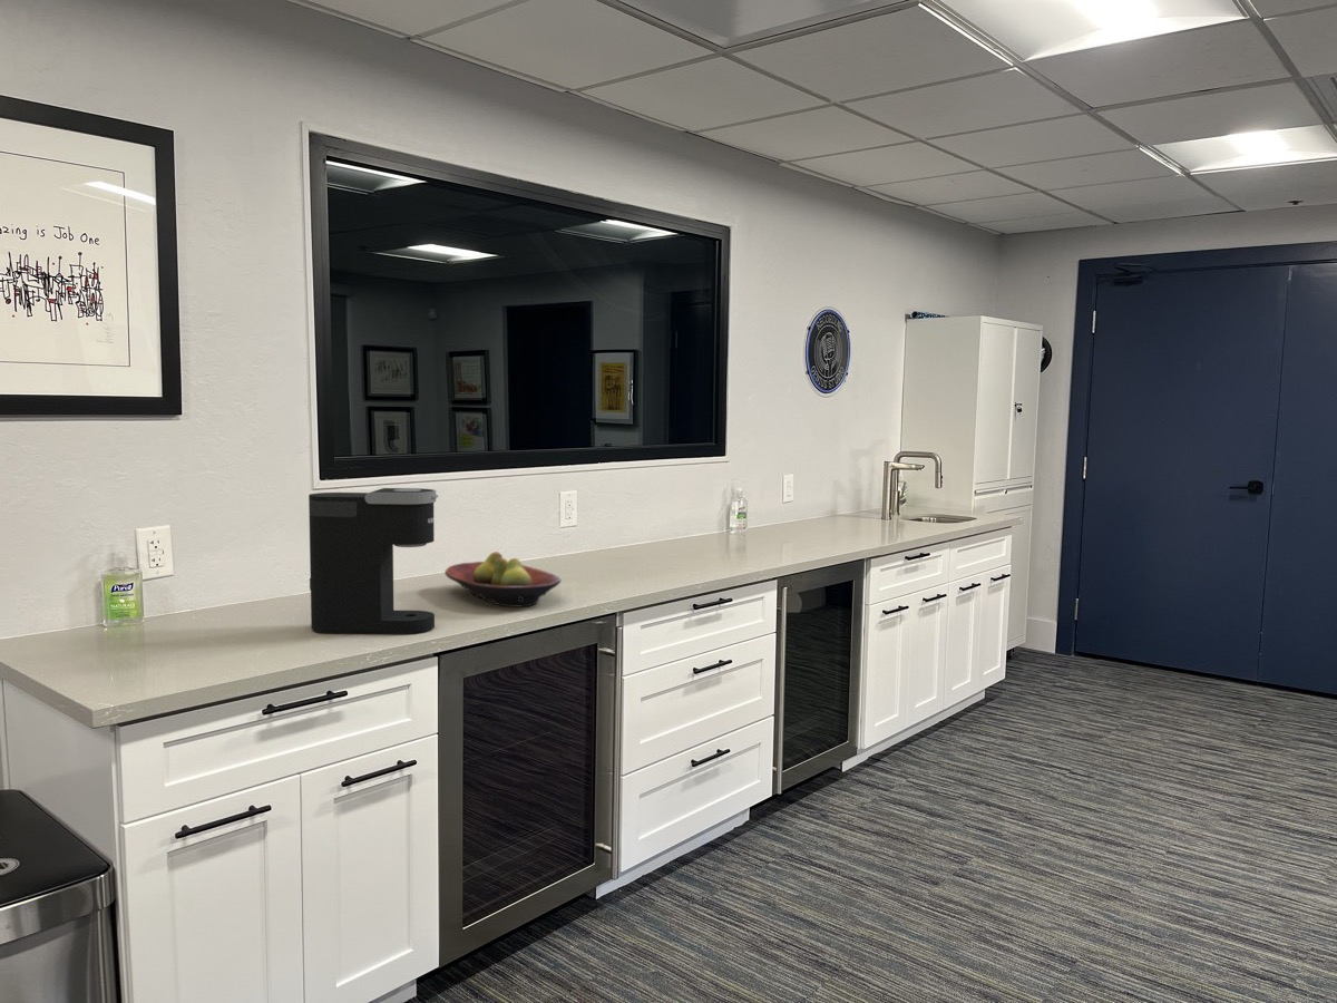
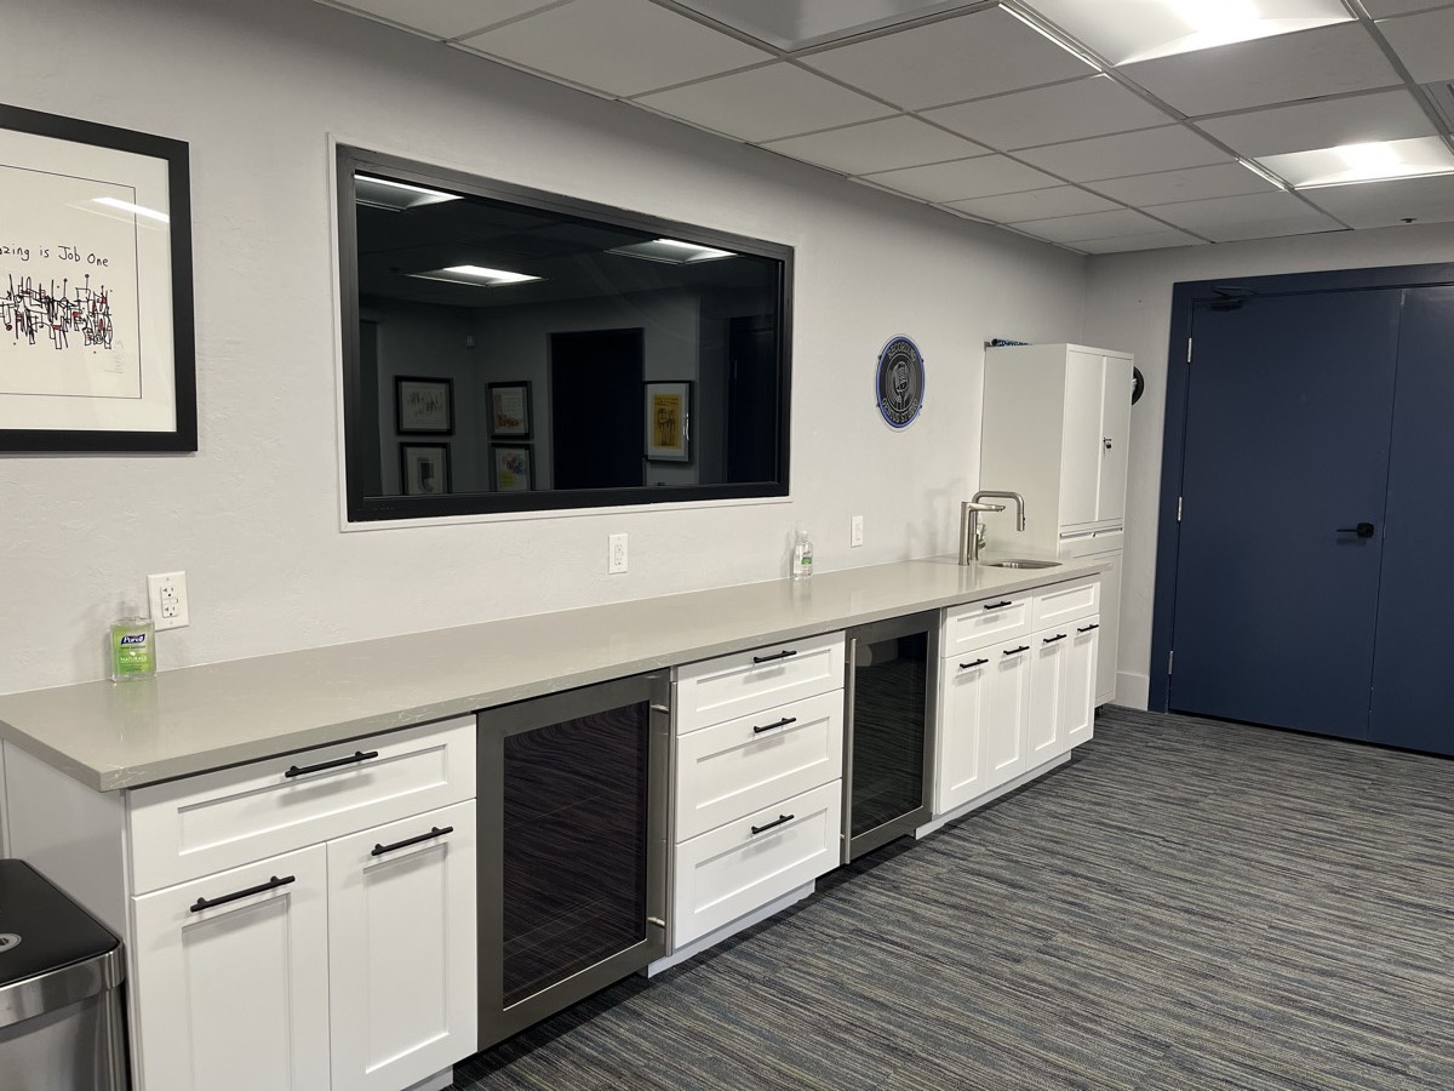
- fruit bowl (501, 576)
- coffee maker (373, 558)
